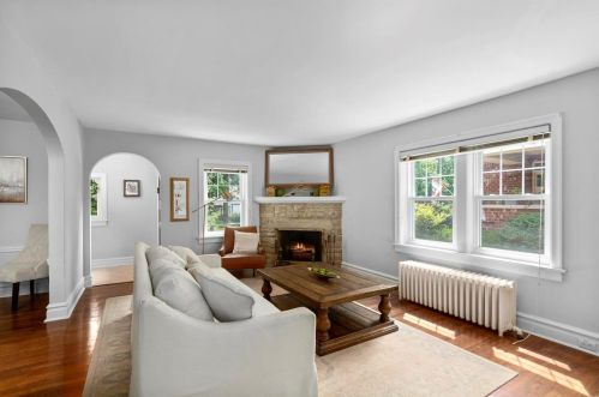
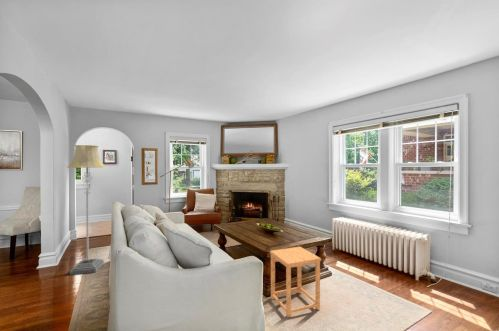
+ floor lamp (87, 207)
+ side table (297, 278)
